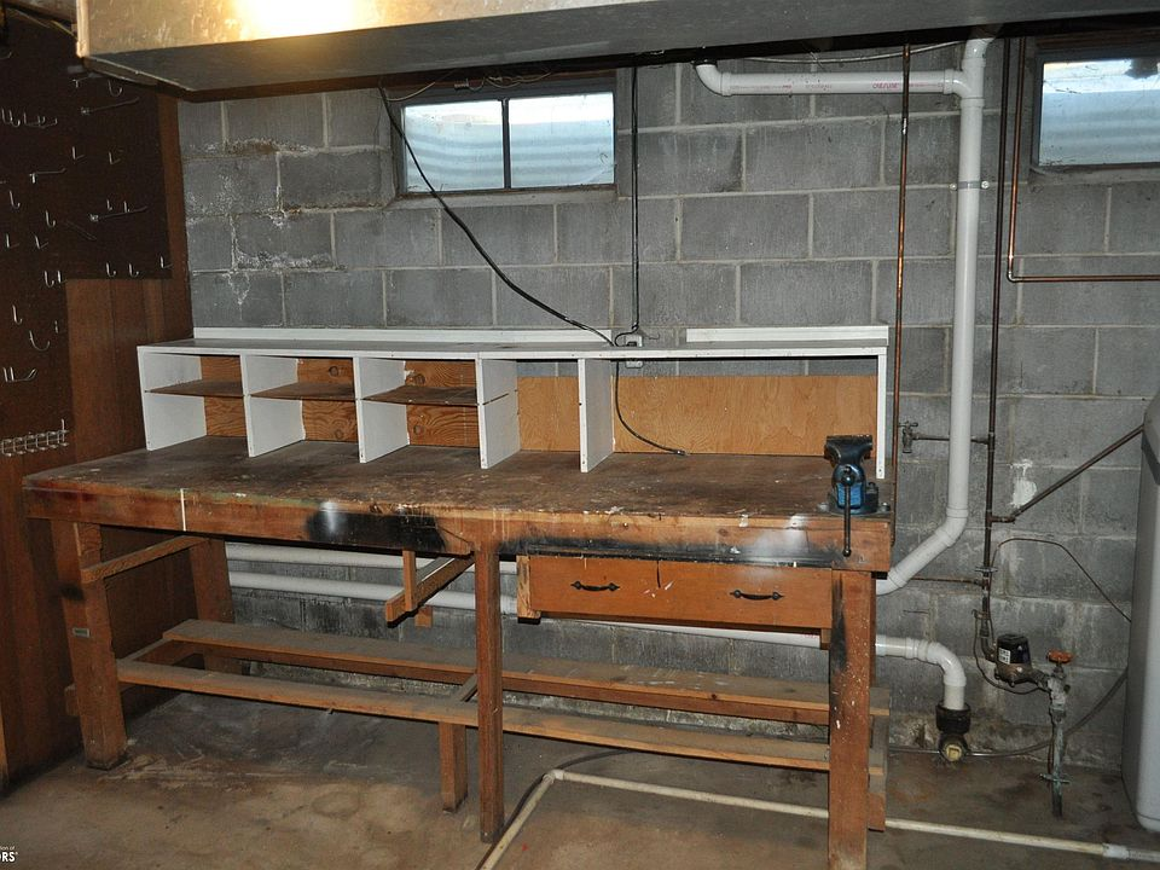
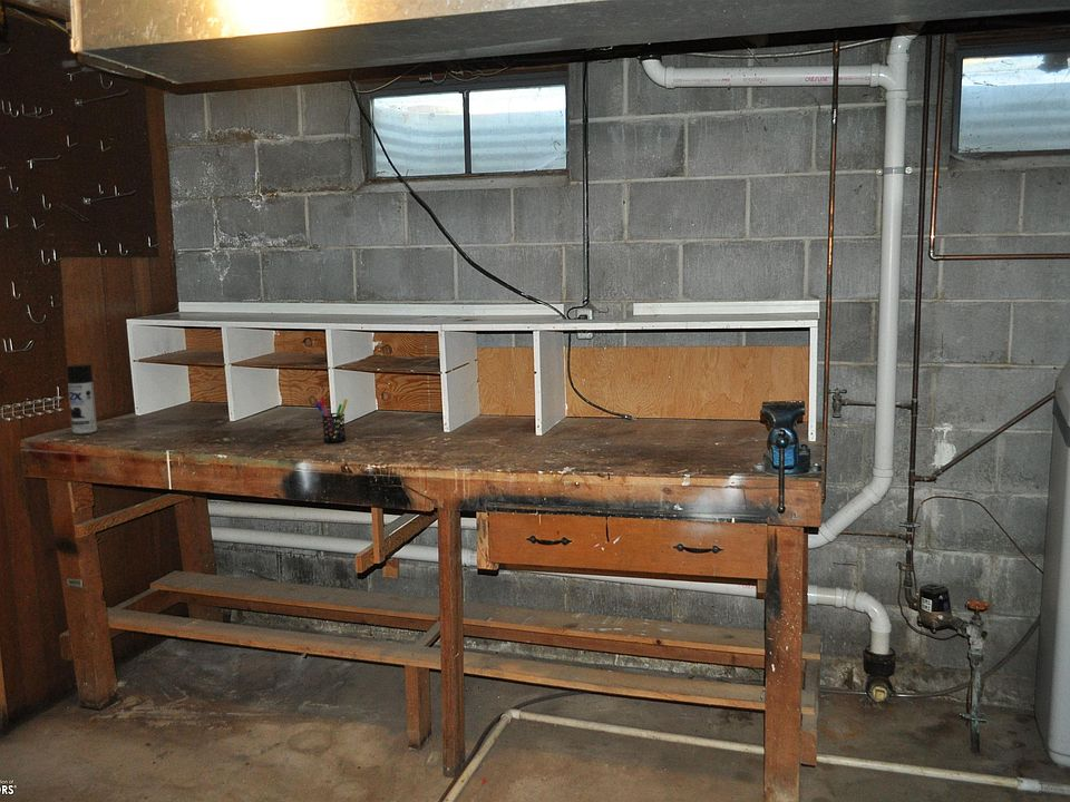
+ pen holder (333, 418)
+ spray can (81, 399)
